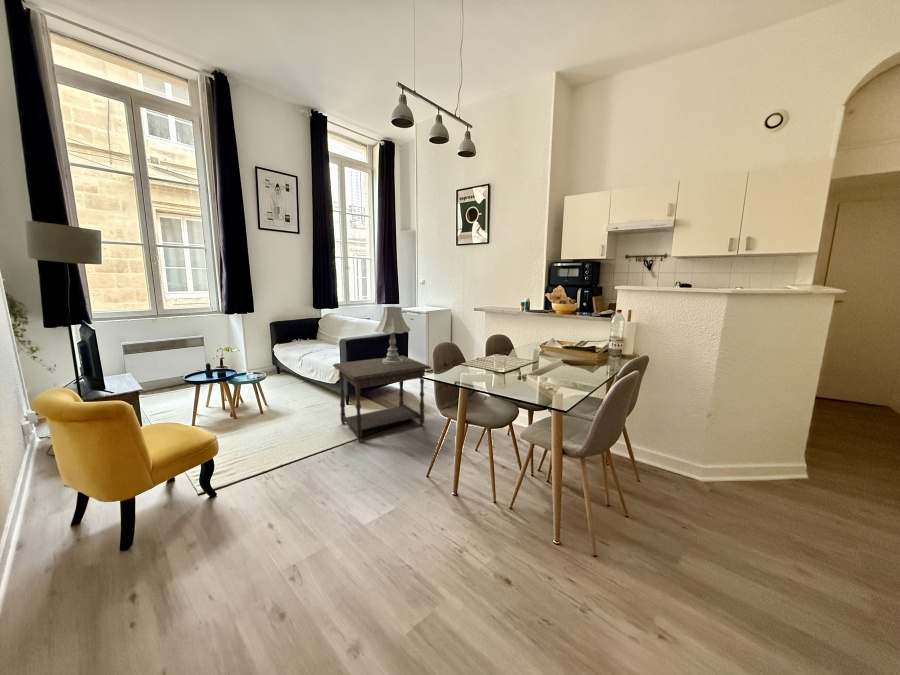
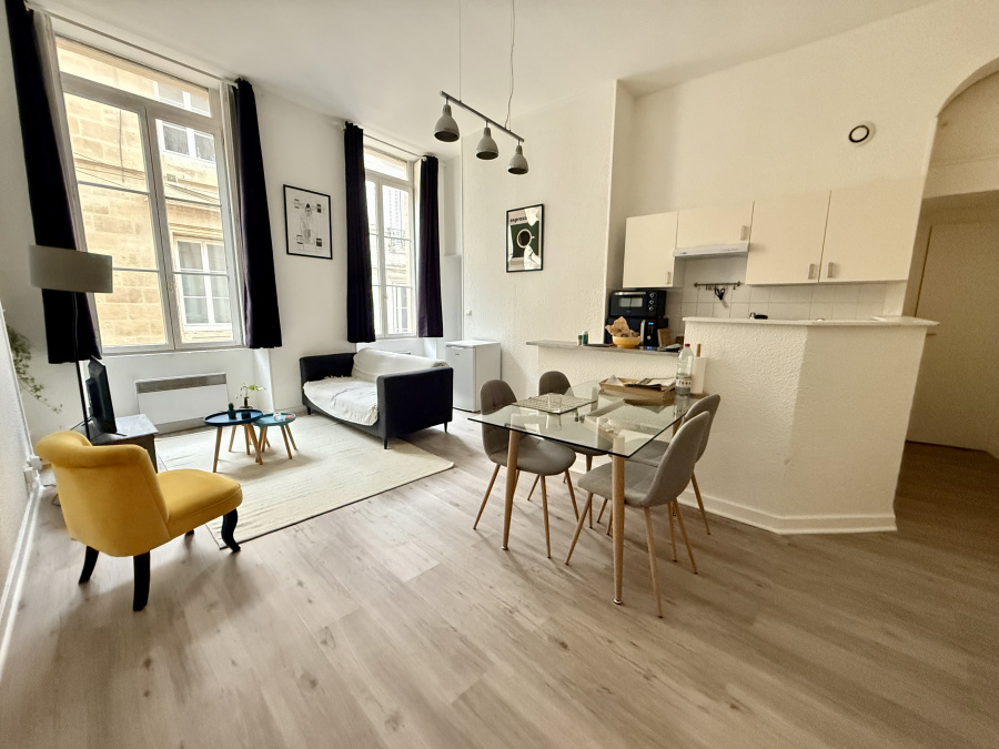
- table lamp (393, 334)
- side table (381, 384)
